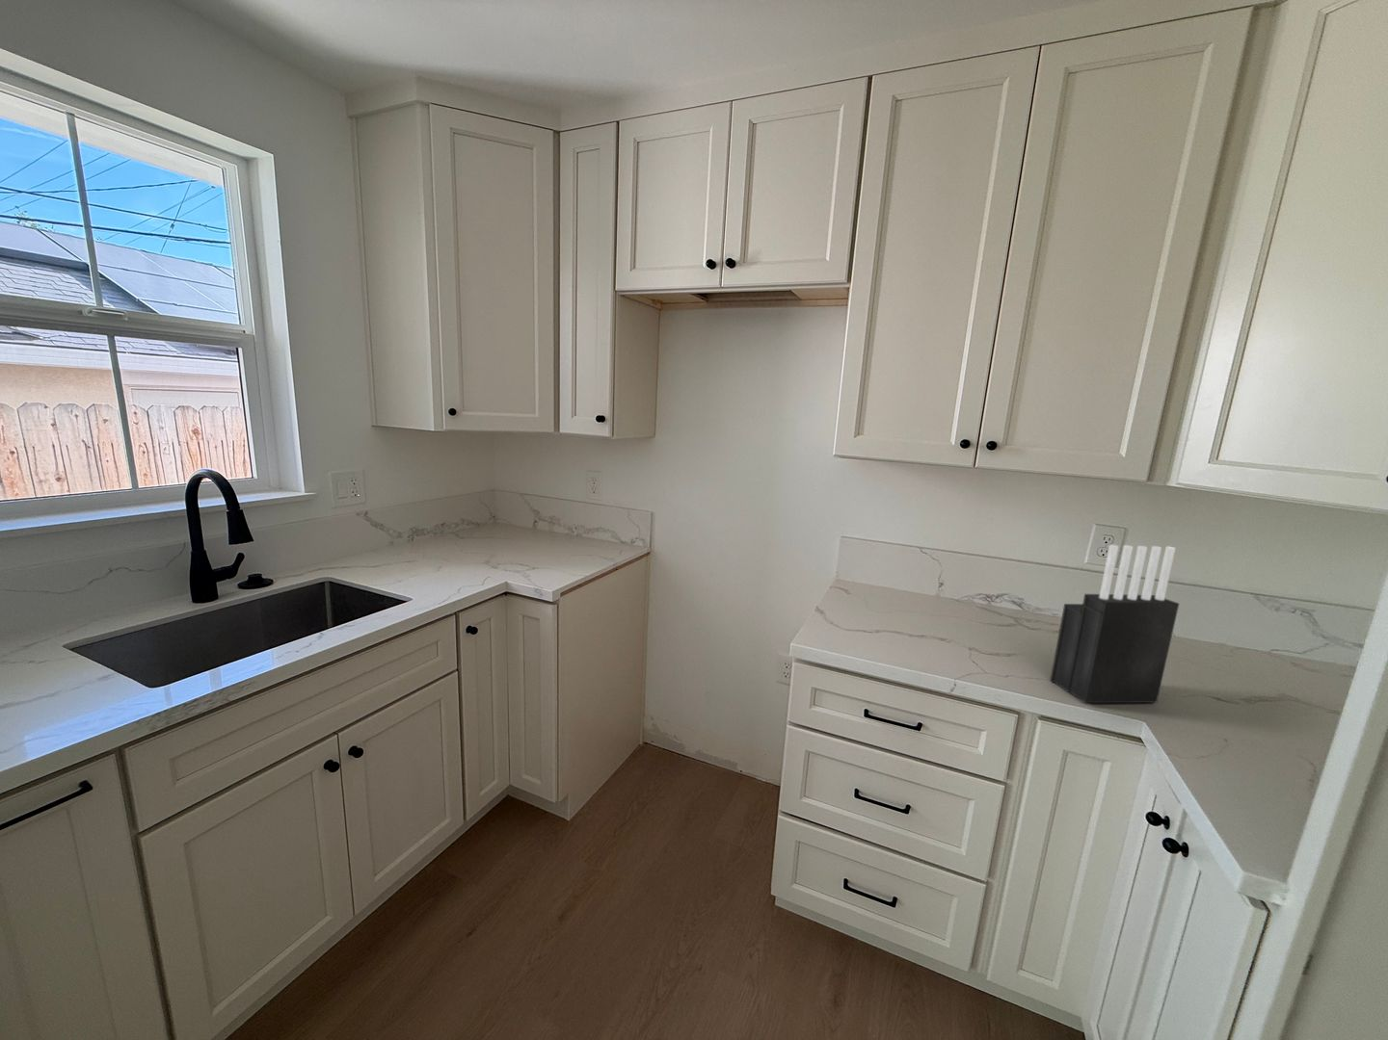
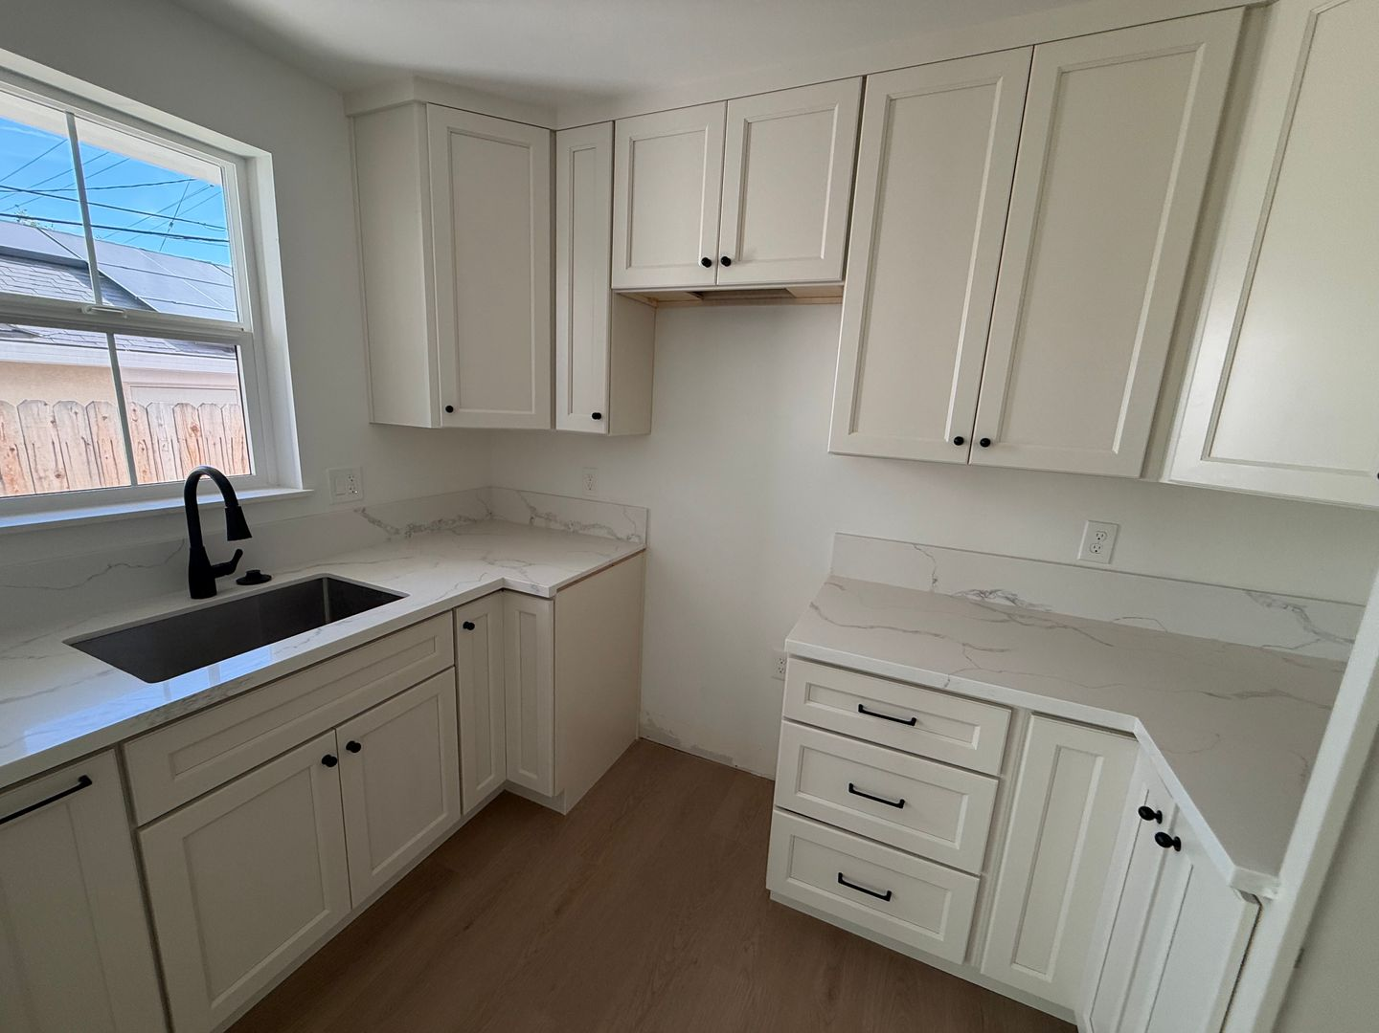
- knife block (1111, 617)
